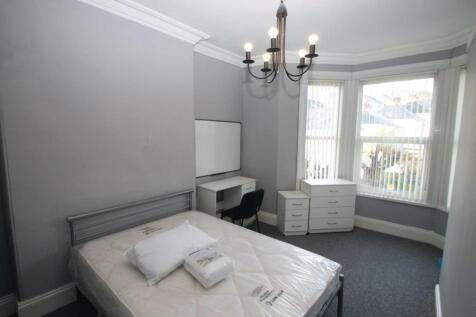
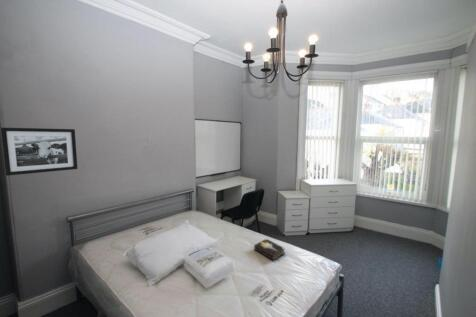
+ picture frame (43, 150)
+ hardback book (269, 248)
